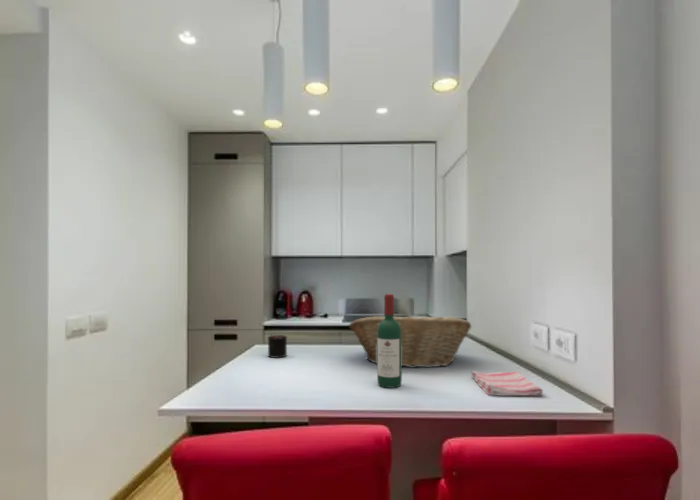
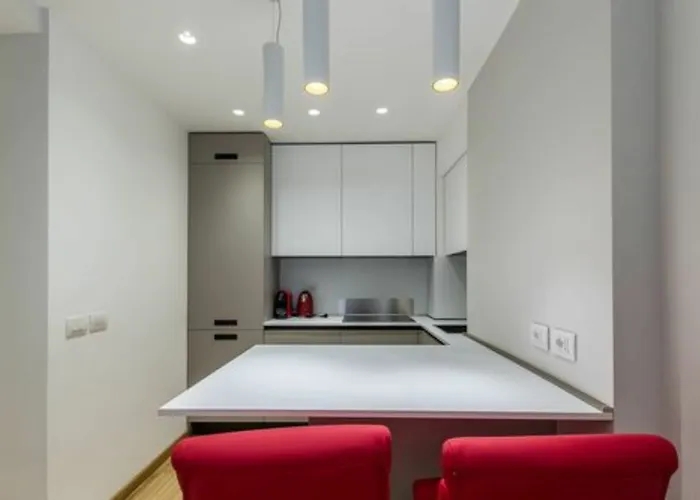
- fruit basket (409, 335)
- wine bottle (389, 339)
- dish towel (504, 380)
- candle (277, 341)
